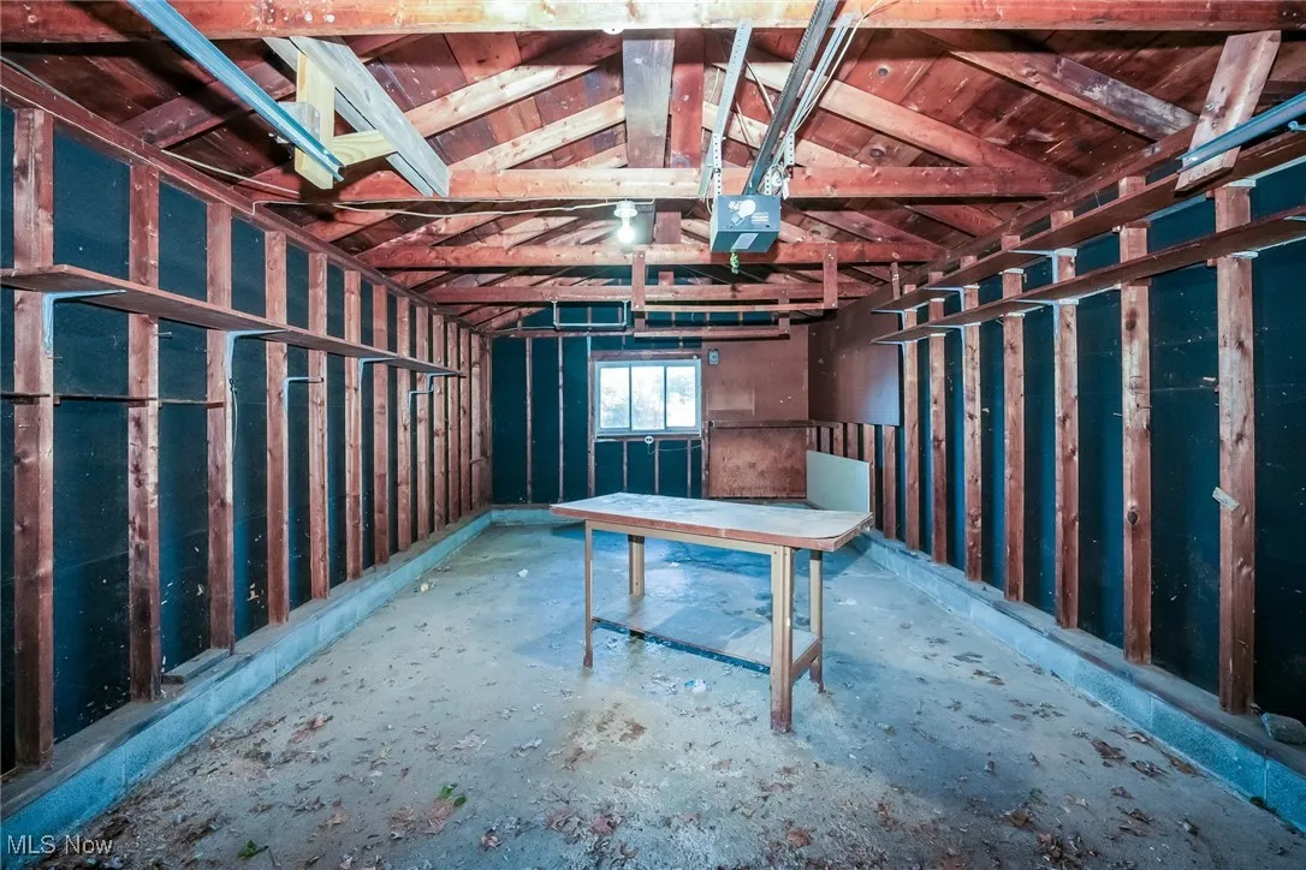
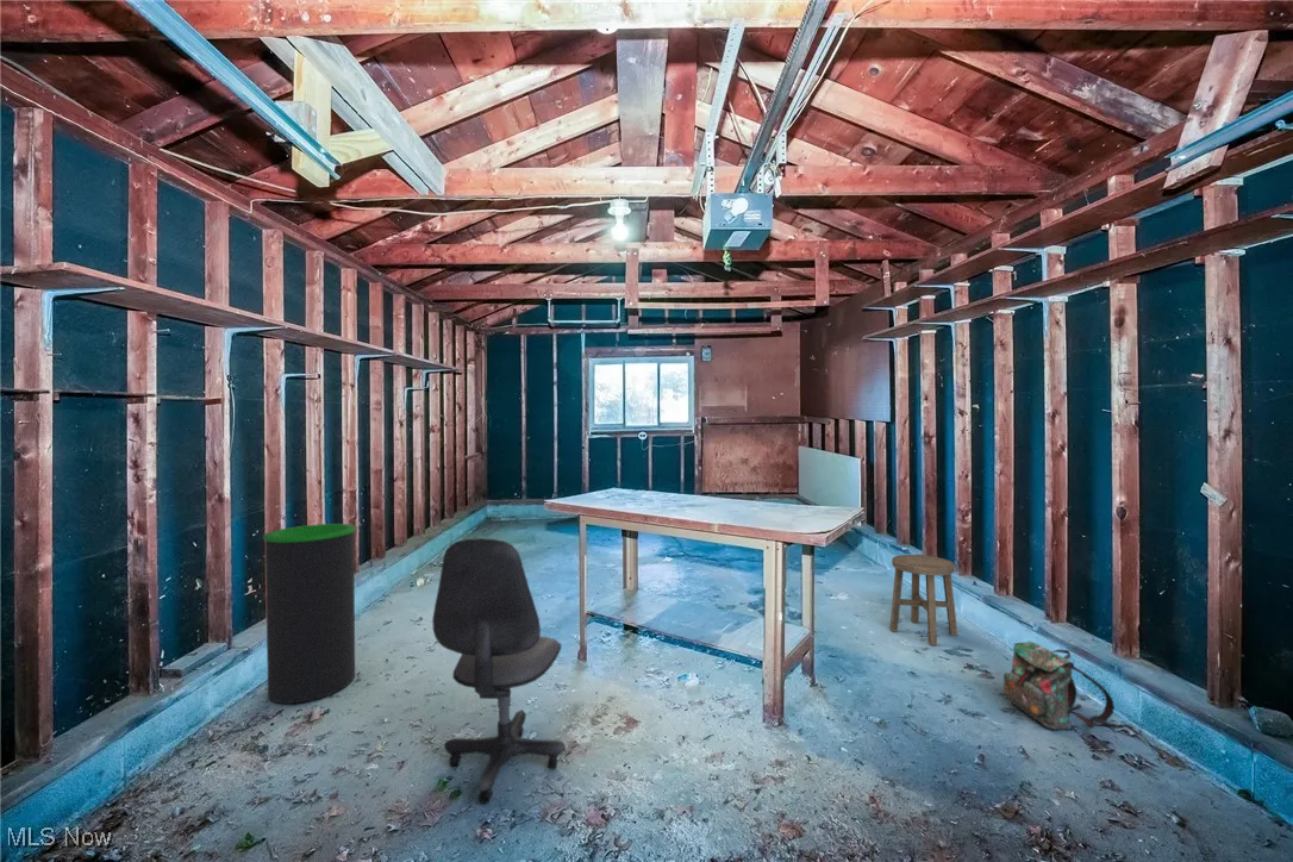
+ stool (922, 598)
+ office chair (504, 644)
+ trash can (312, 607)
+ backpack (1061, 683)
